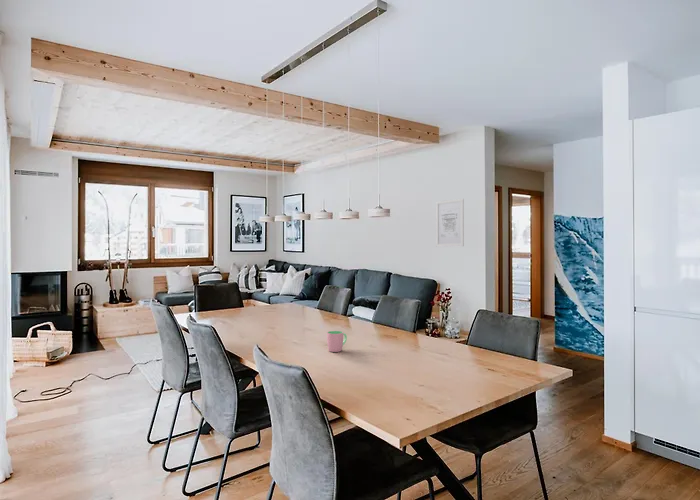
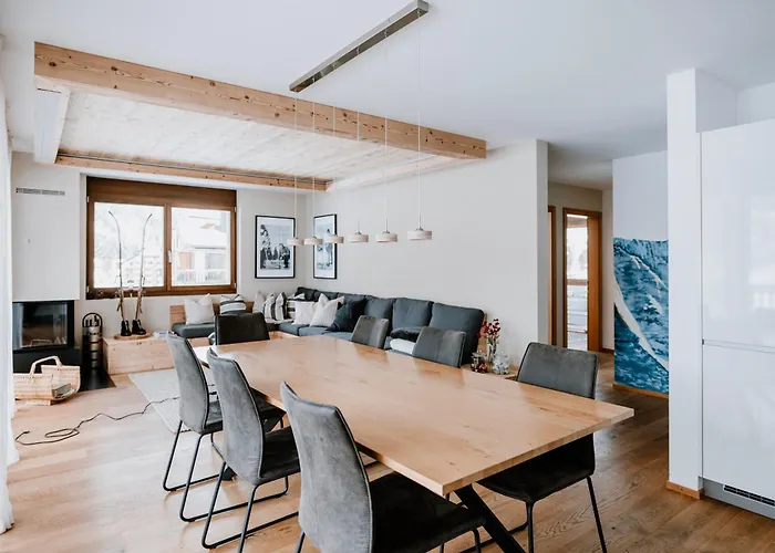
- wall art (449, 223)
- cup (337, 341)
